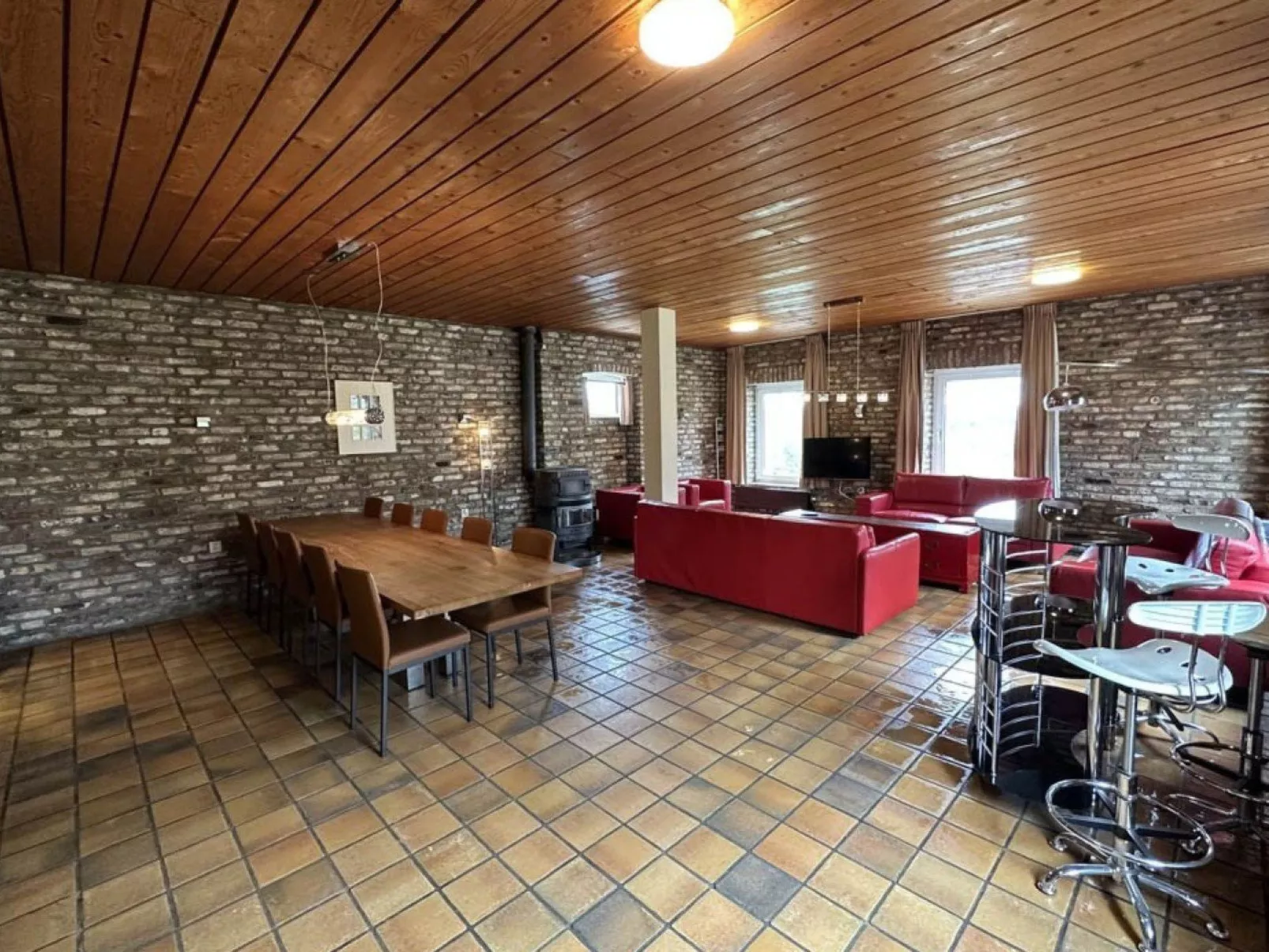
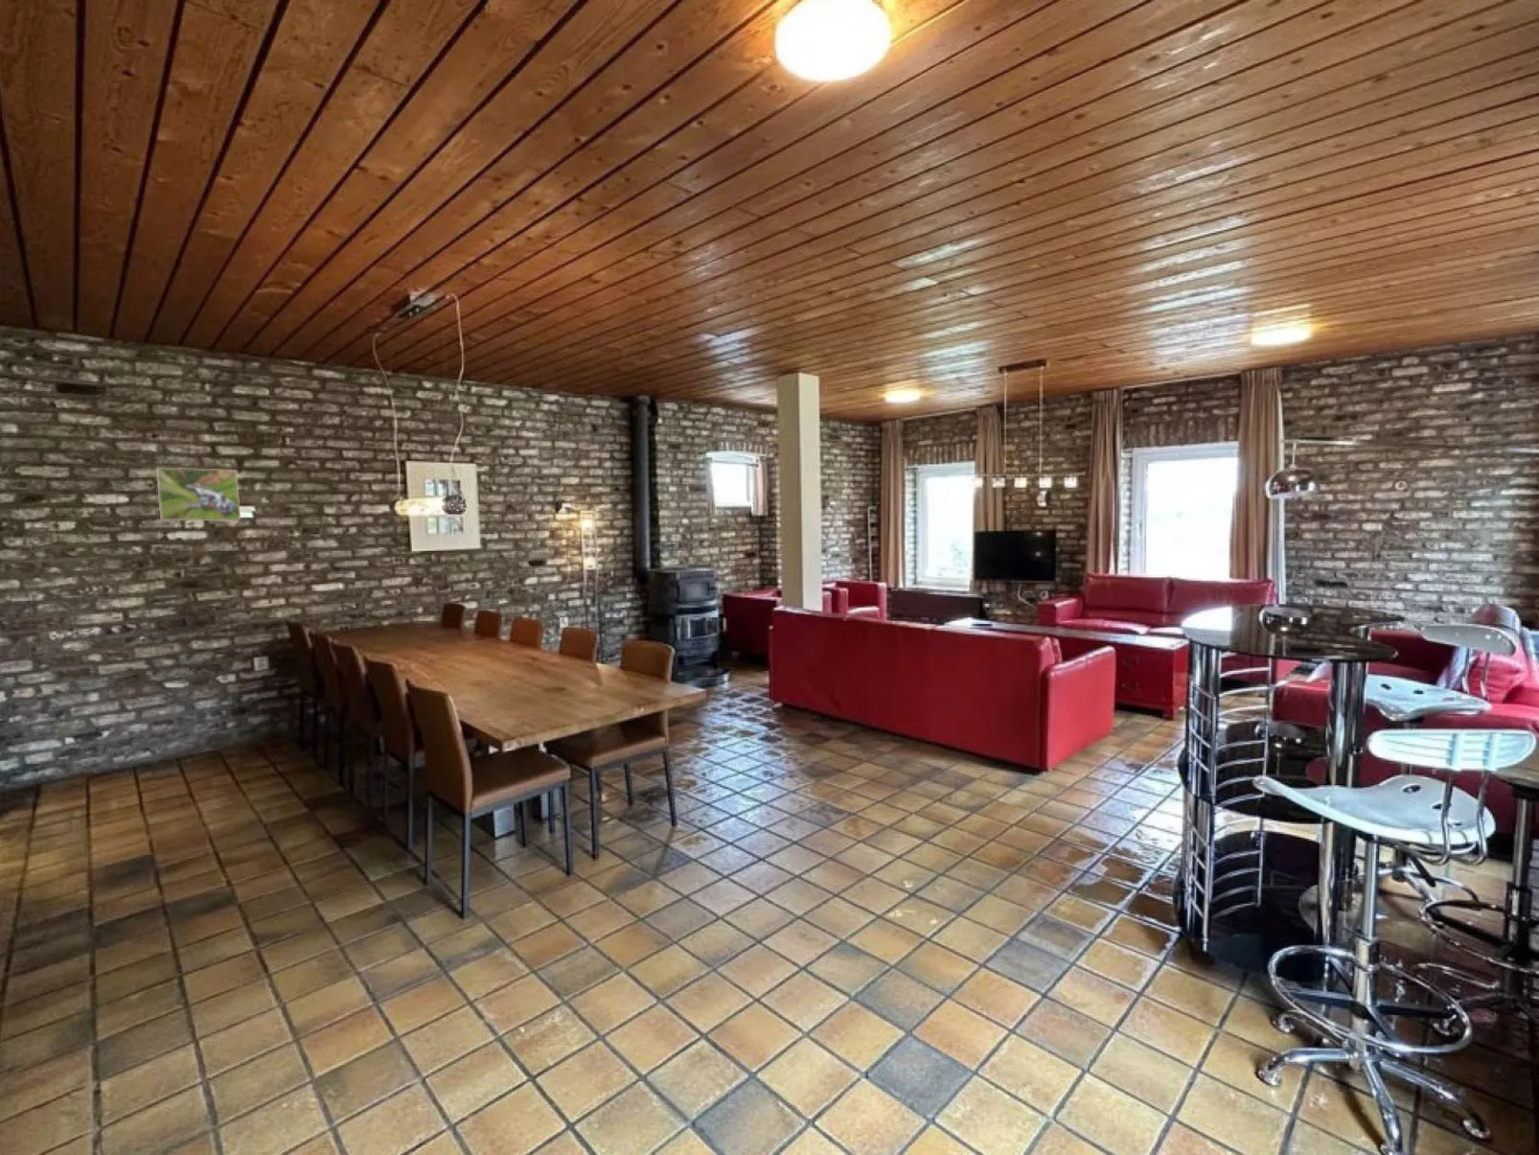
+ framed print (199, 494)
